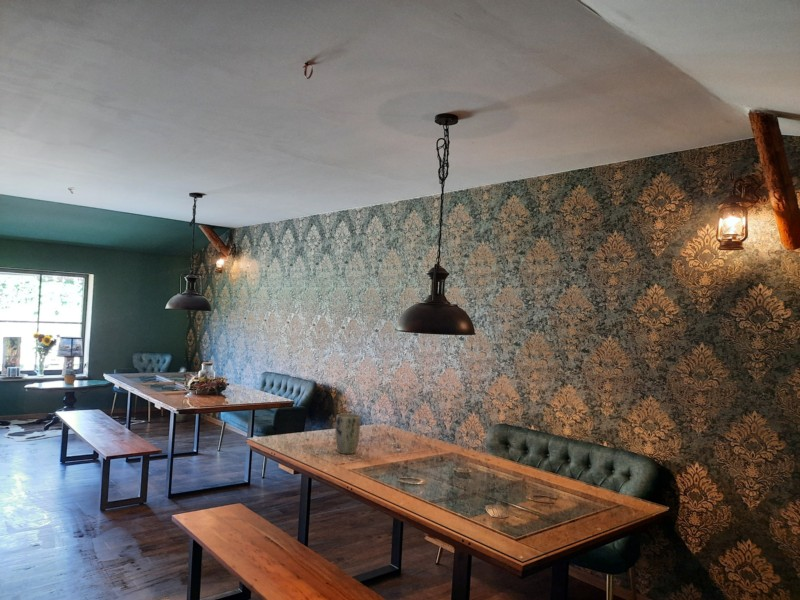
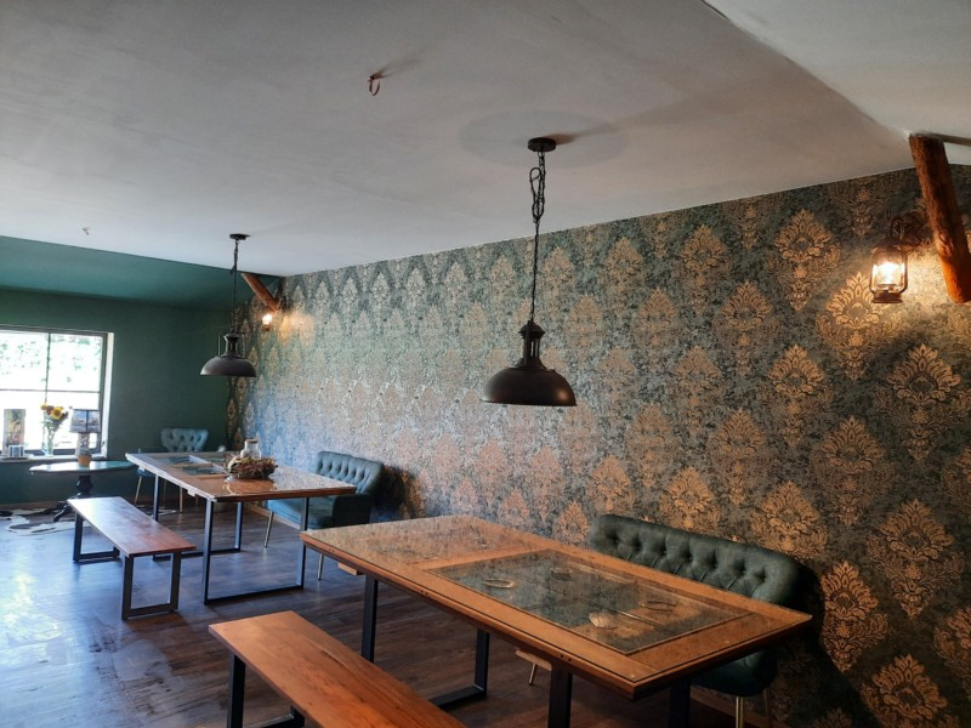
- plant pot (347, 433)
